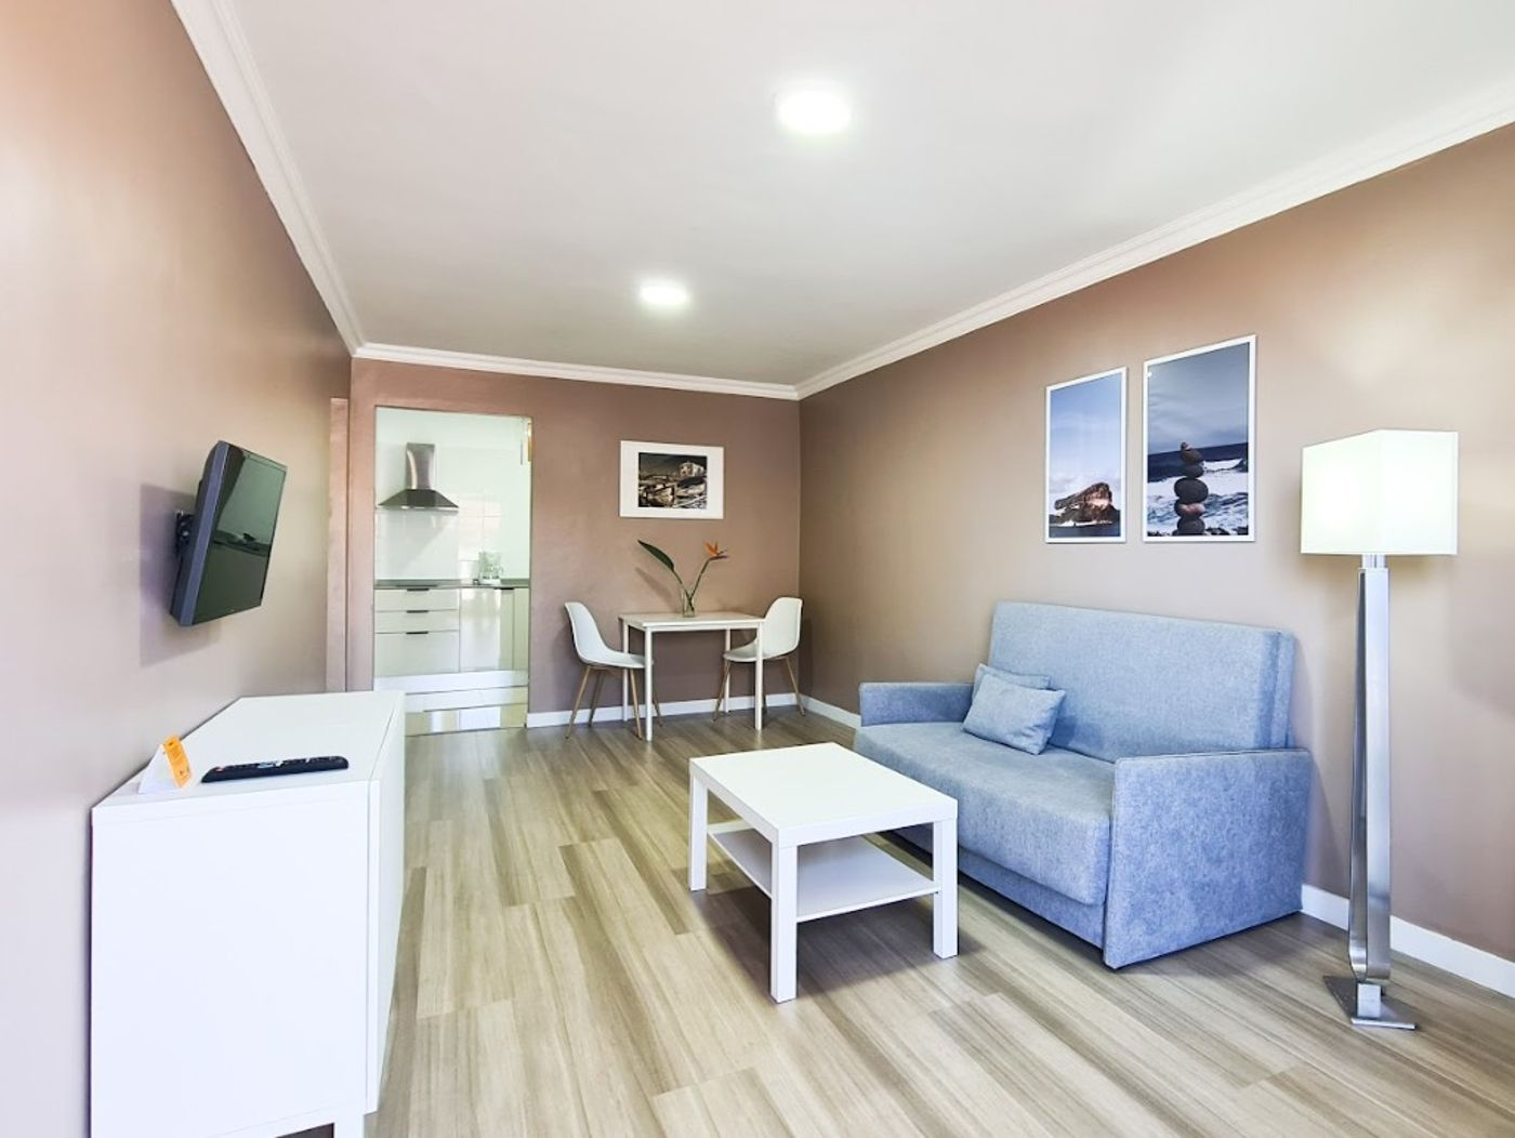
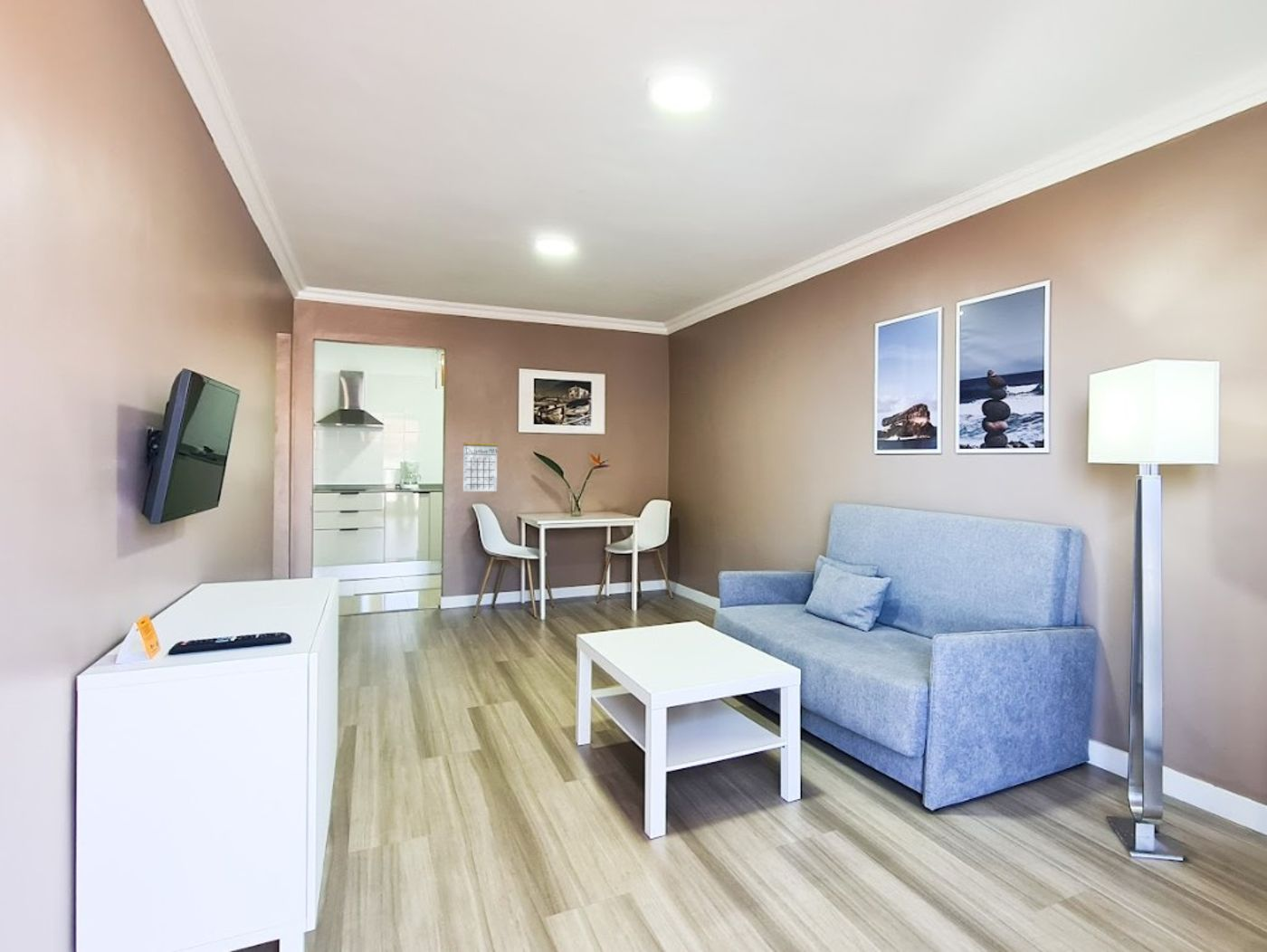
+ calendar (480, 462)
